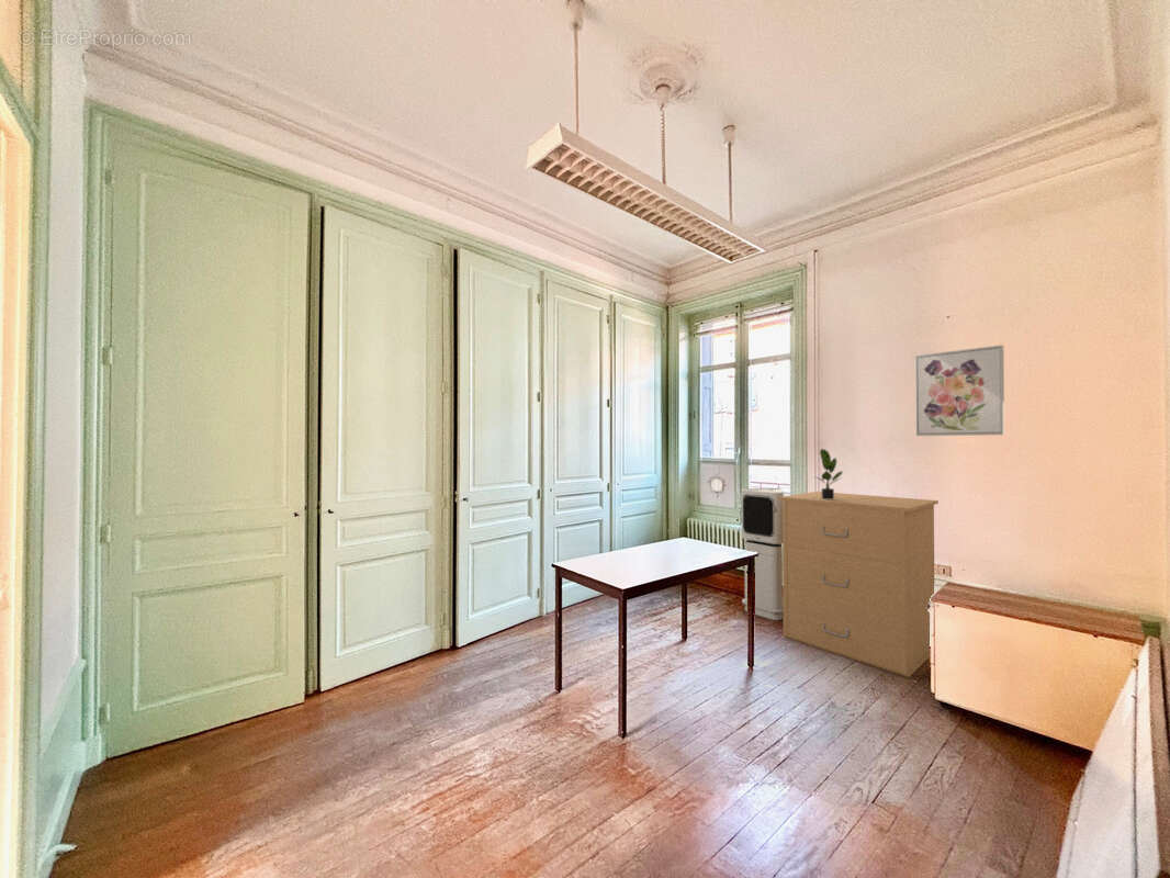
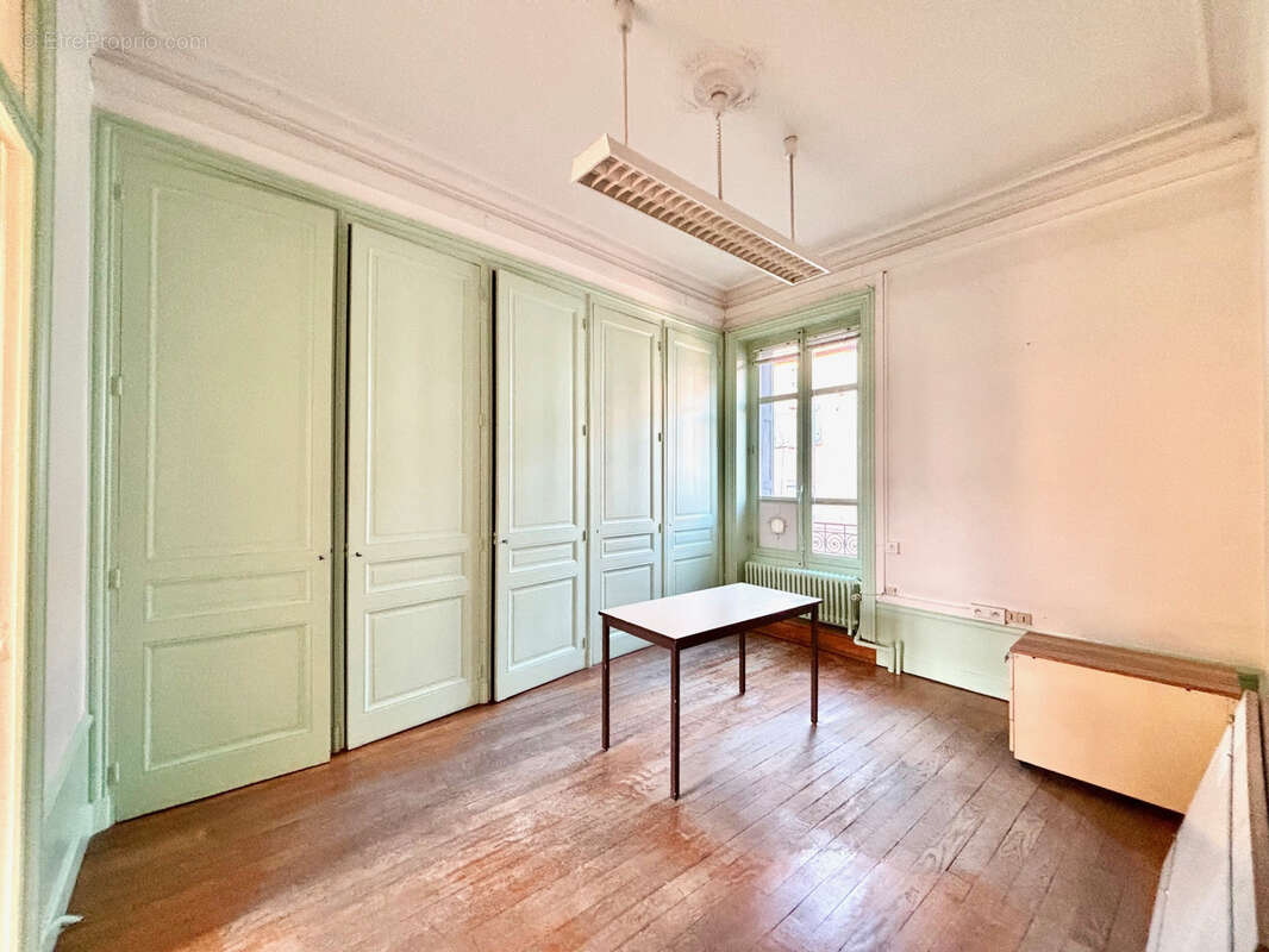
- air purifier (769, 550)
- potted plant (828, 473)
- filing cabinet (856, 571)
- wall art (957, 393)
